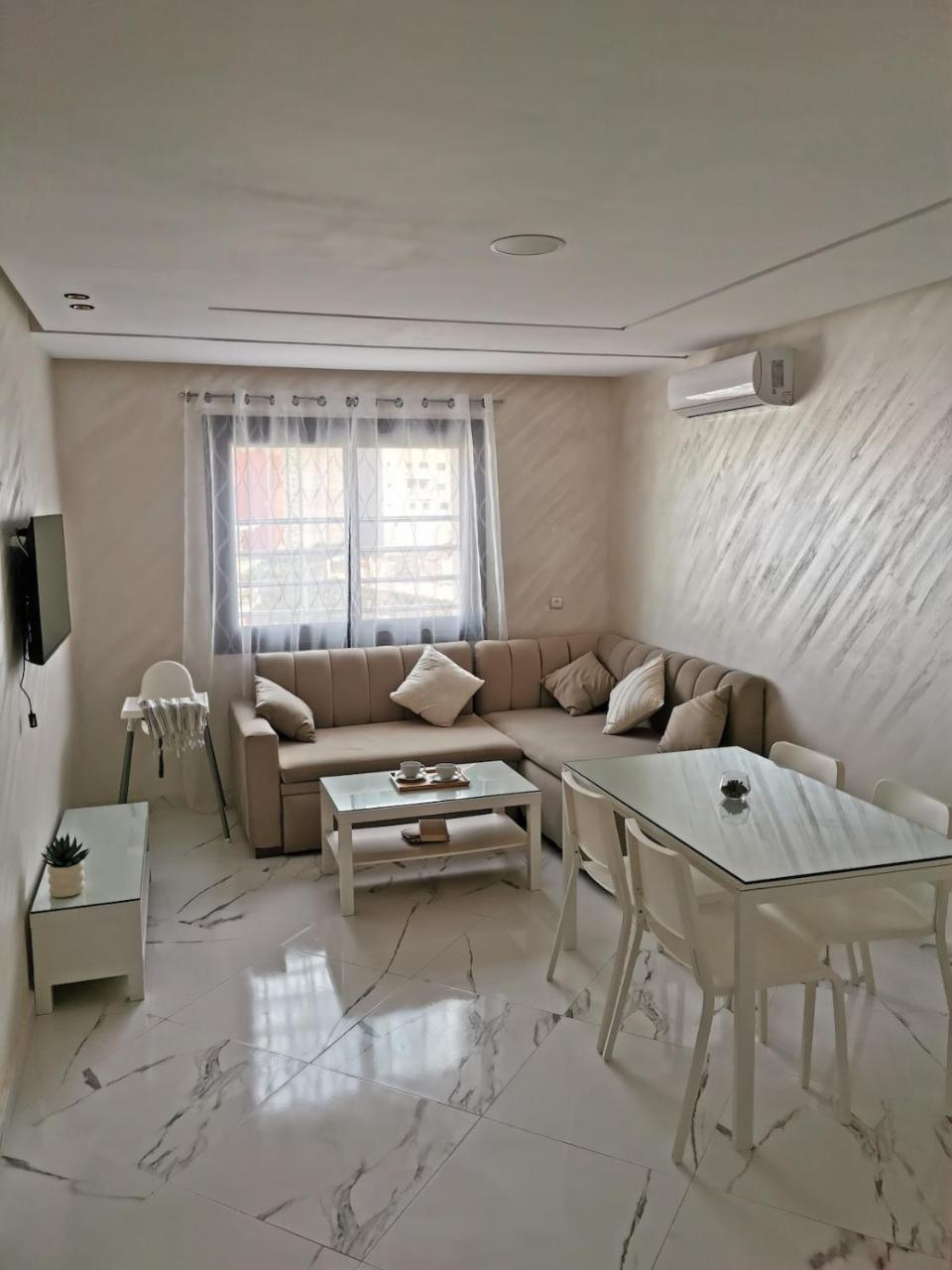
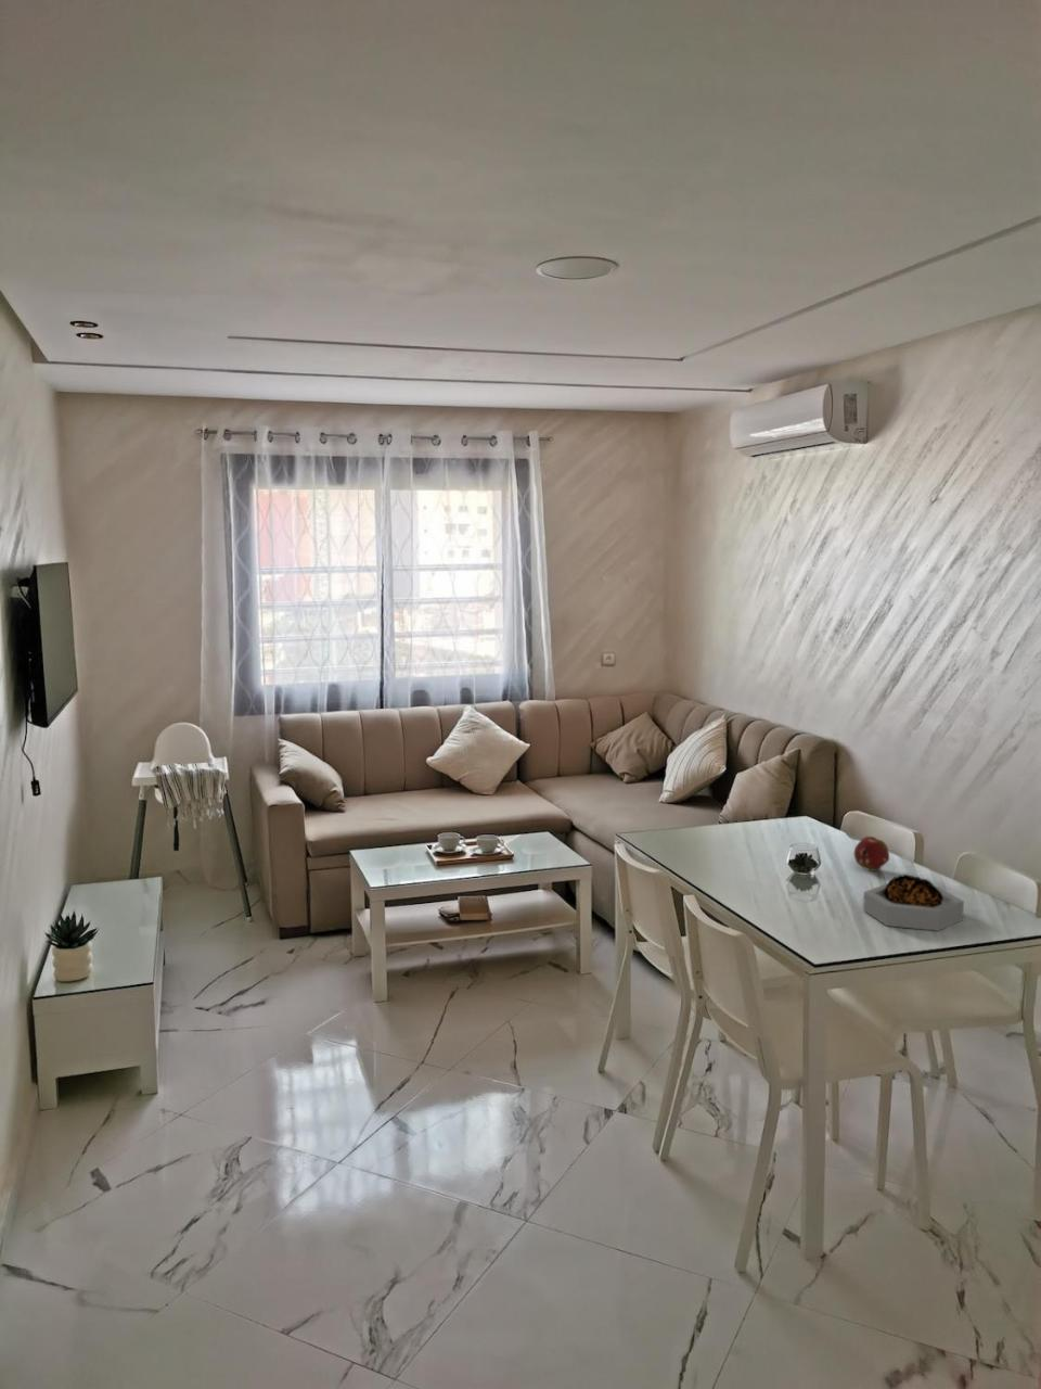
+ fruit (872, 853)
+ decorative bowl (913, 895)
